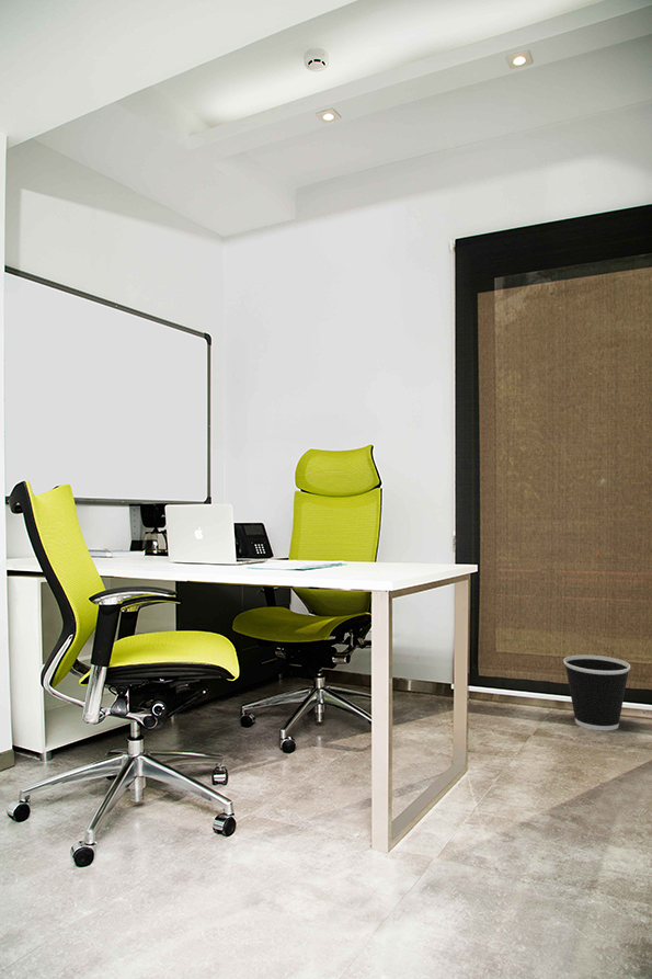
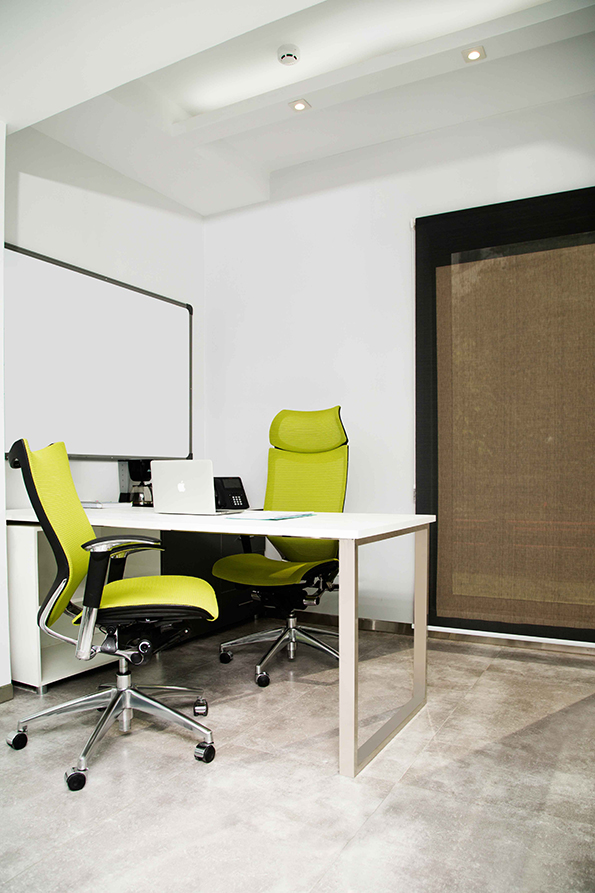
- wastebasket (596, 693)
